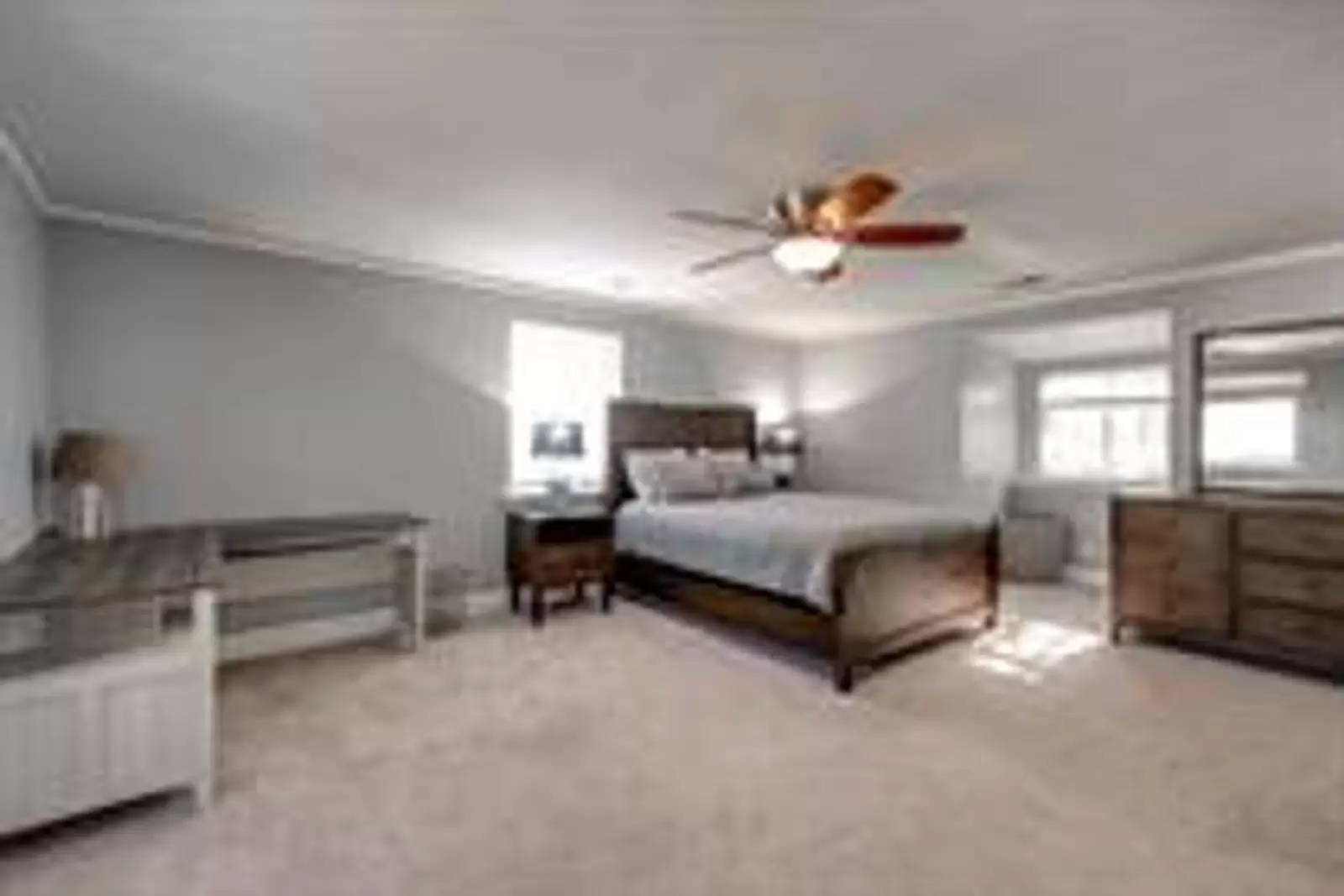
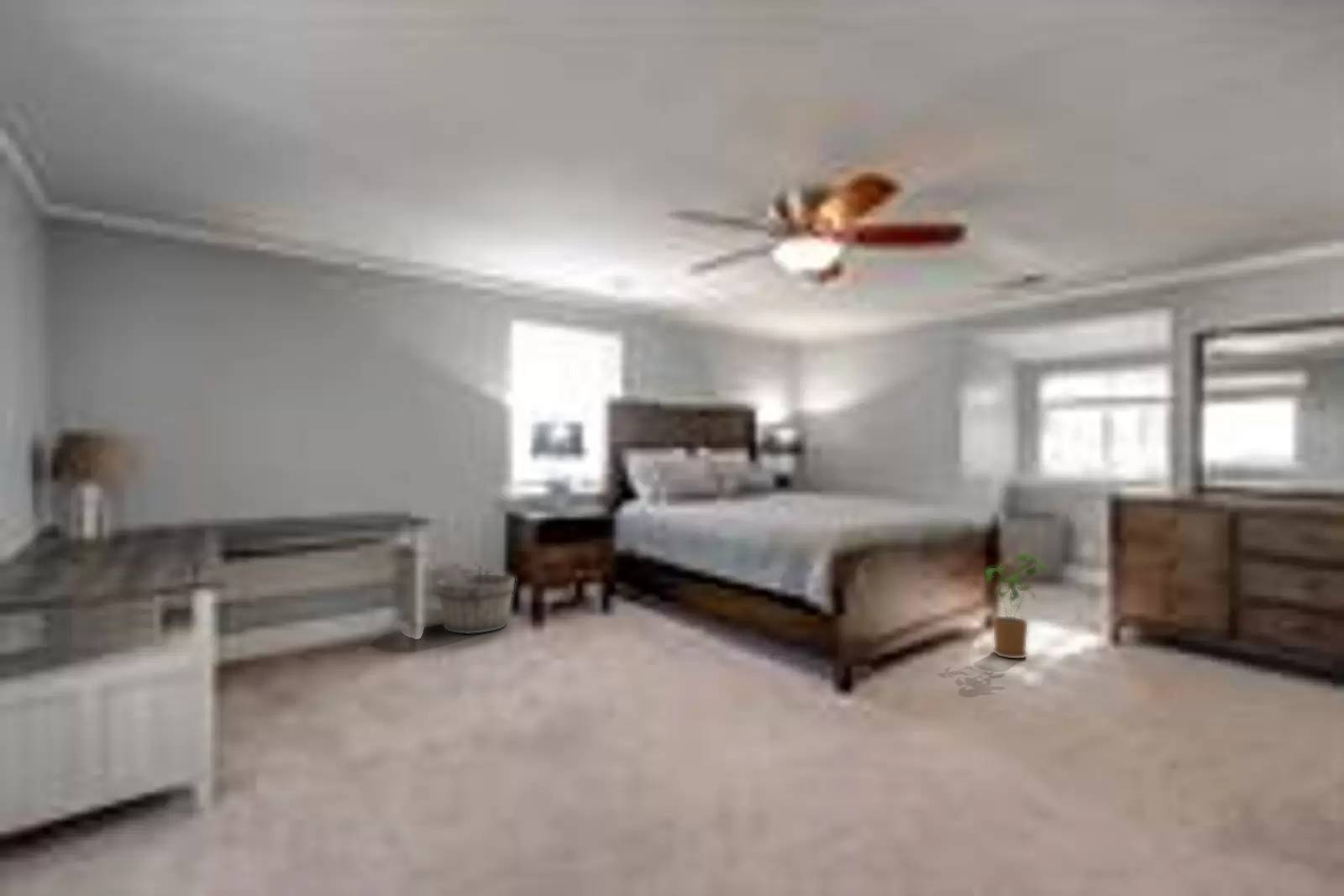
+ wooden bucket (476, 595)
+ house plant (1011, 604)
